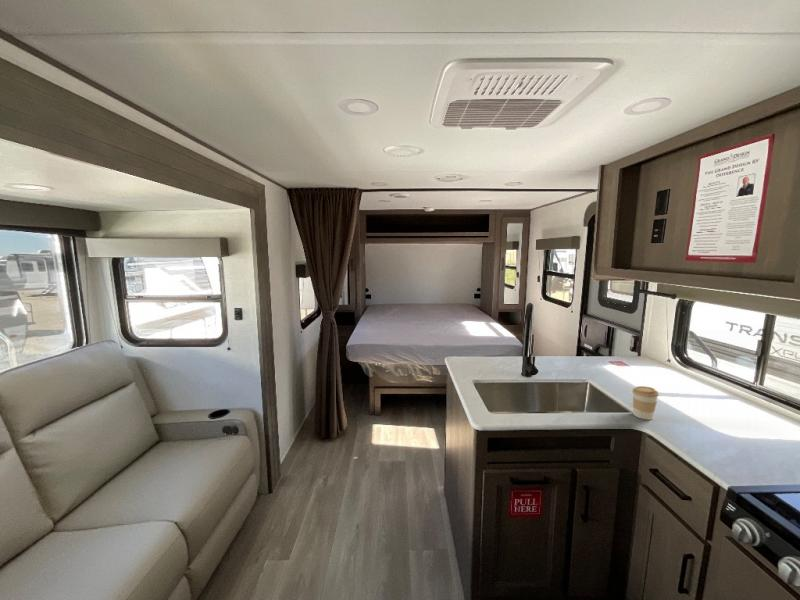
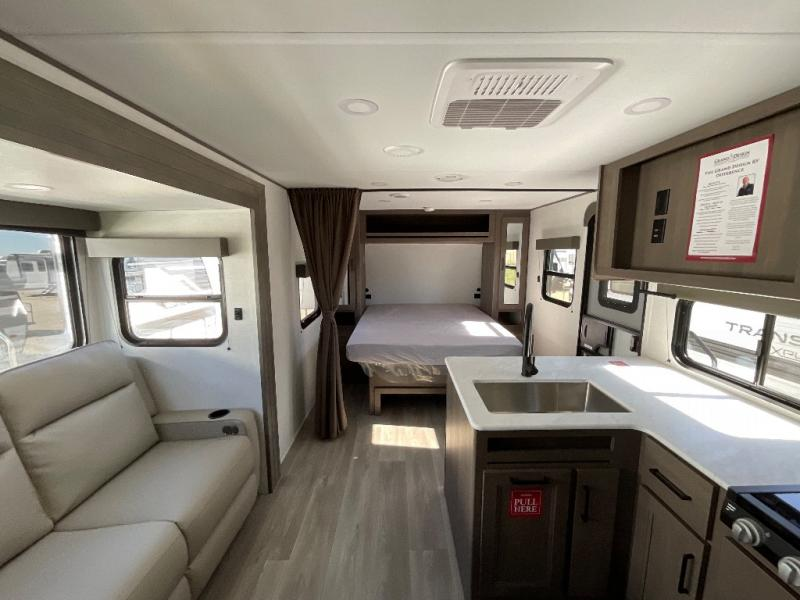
- coffee cup (644, 401)
